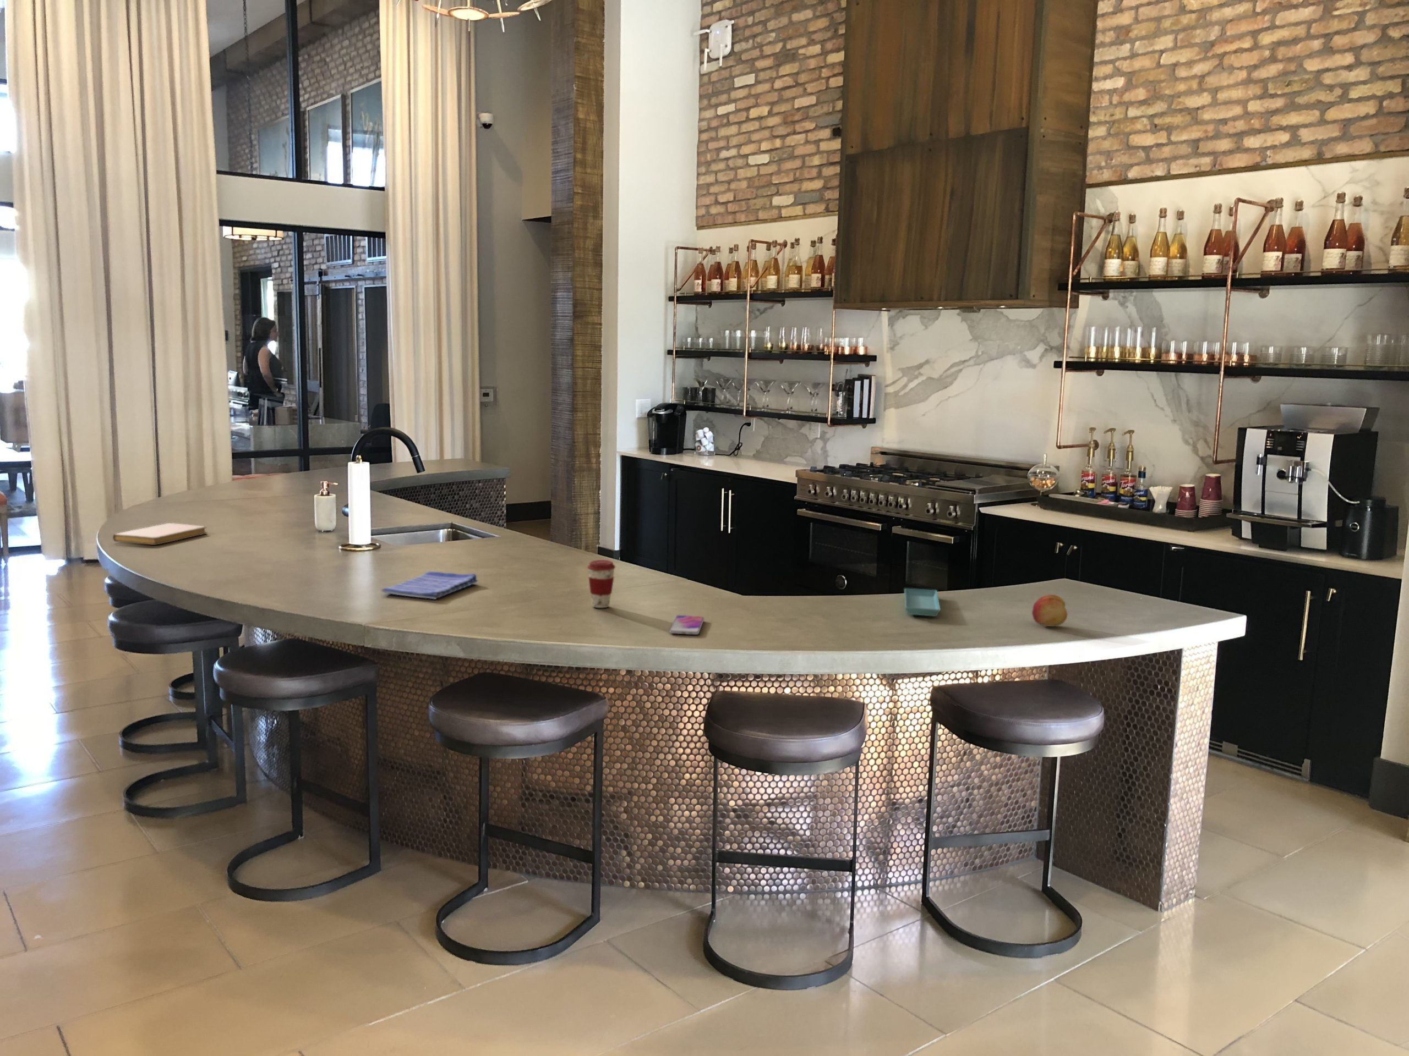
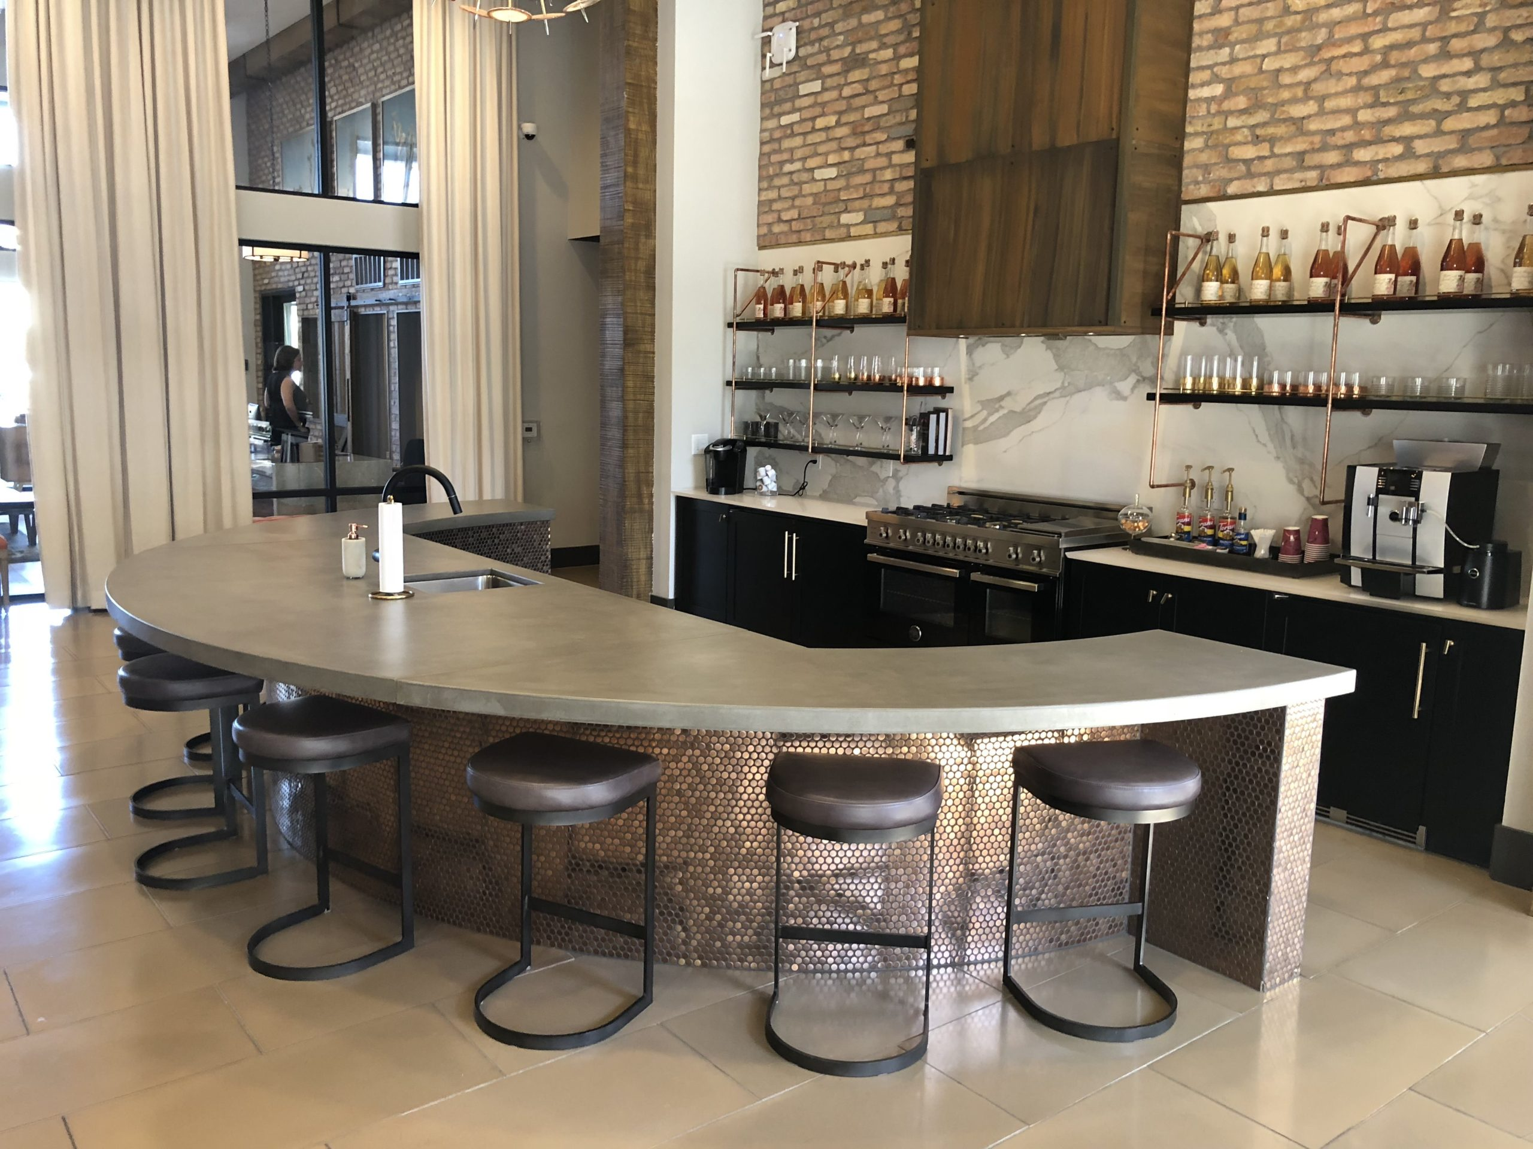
- notebook (161, 534)
- saucer (921, 601)
- dish towel (432, 583)
- fruit (1050, 610)
- smartphone (687, 625)
- coffee cup (601, 583)
